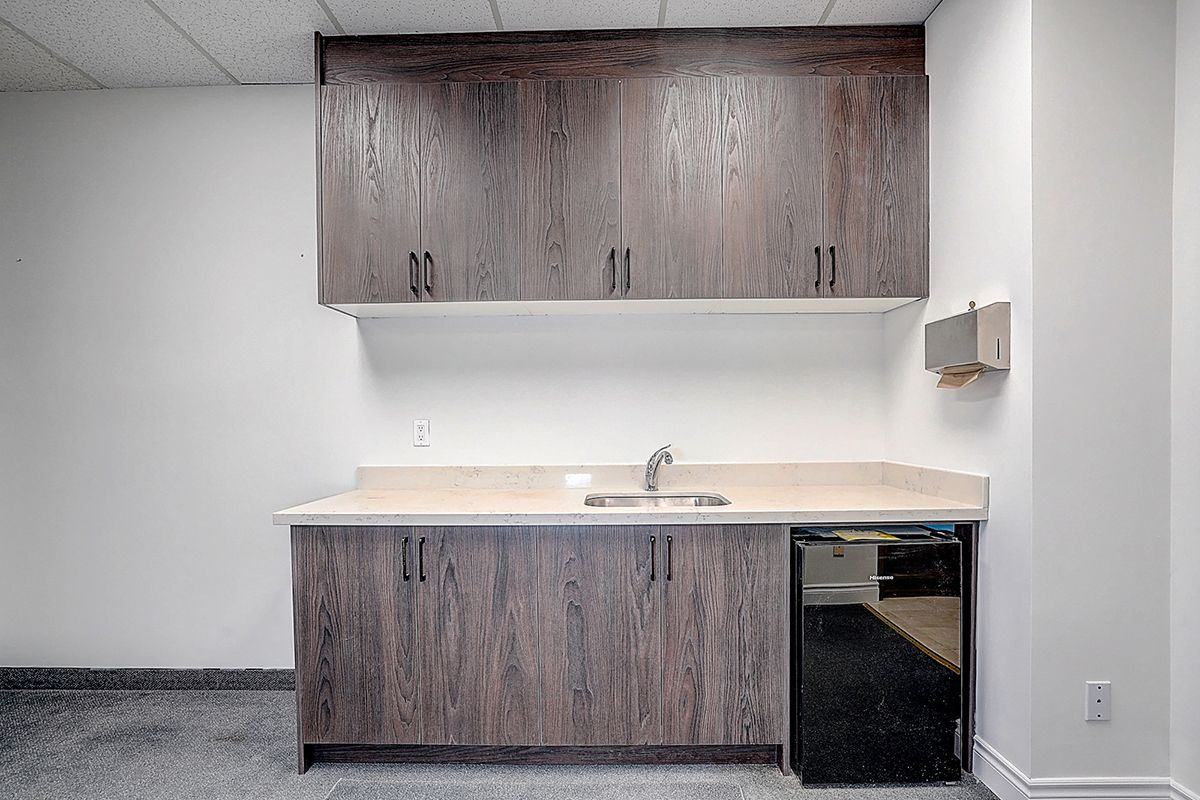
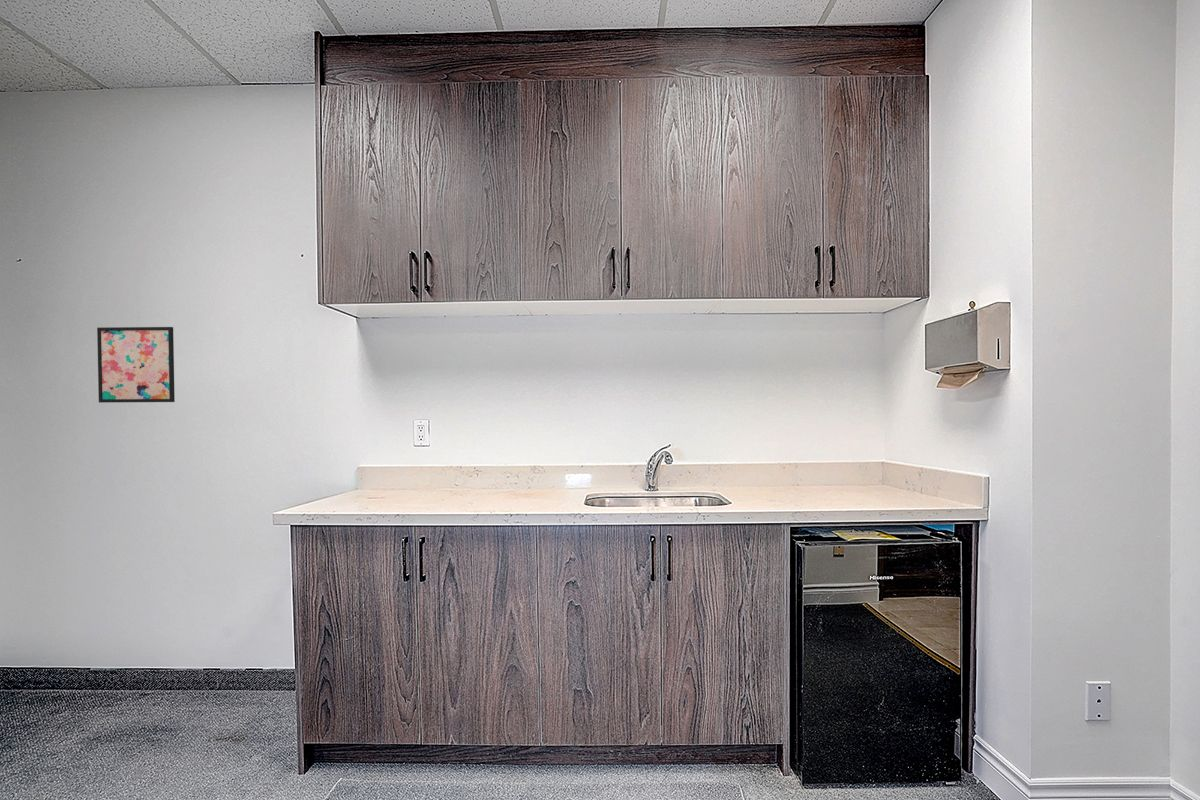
+ wall art (135, 364)
